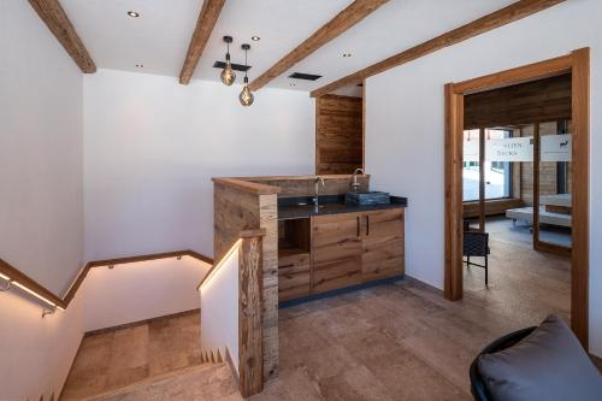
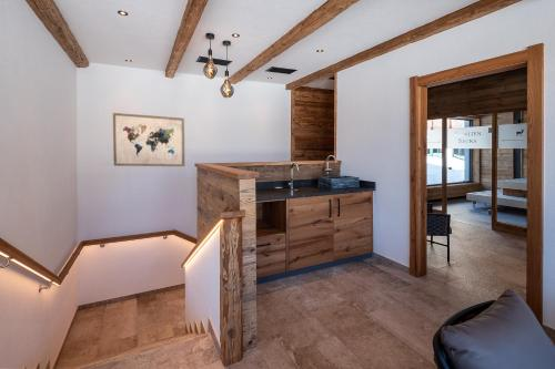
+ wall art (150, 141)
